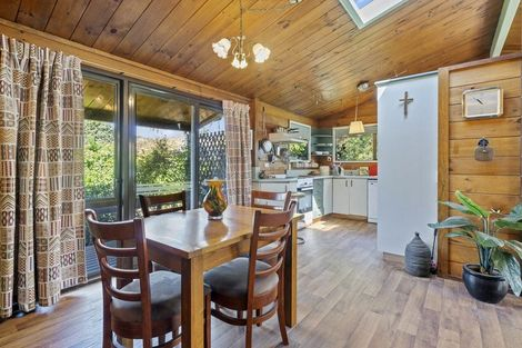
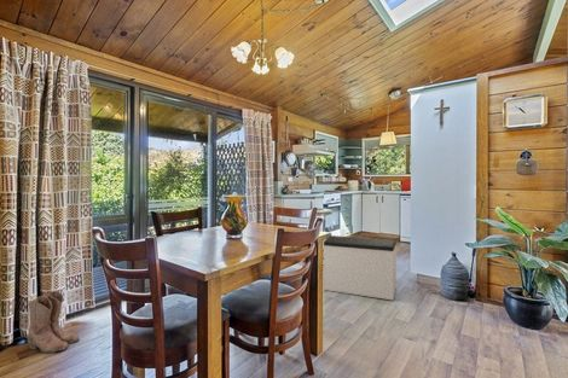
+ boots (53, 319)
+ bench (349, 263)
